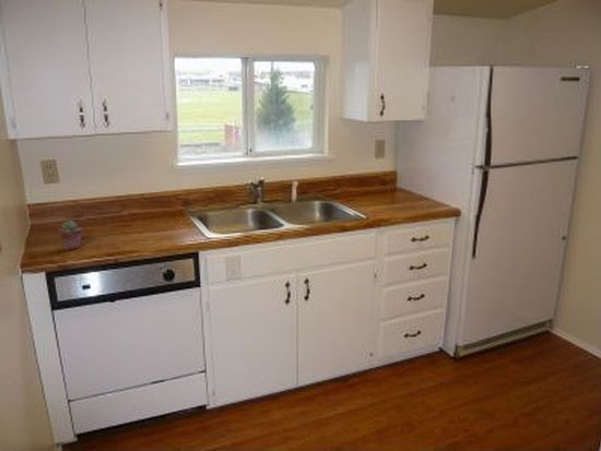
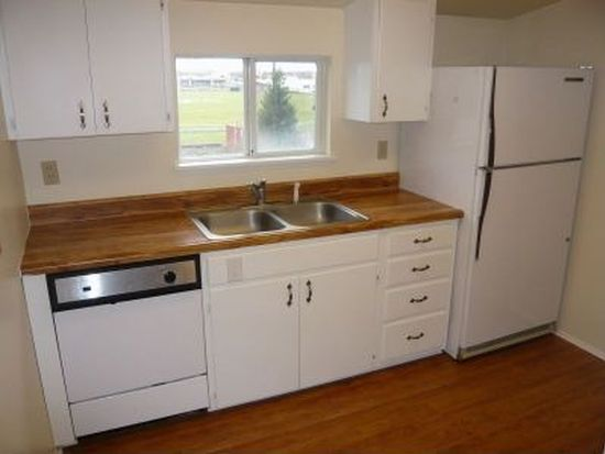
- potted succulent (70, 234)
